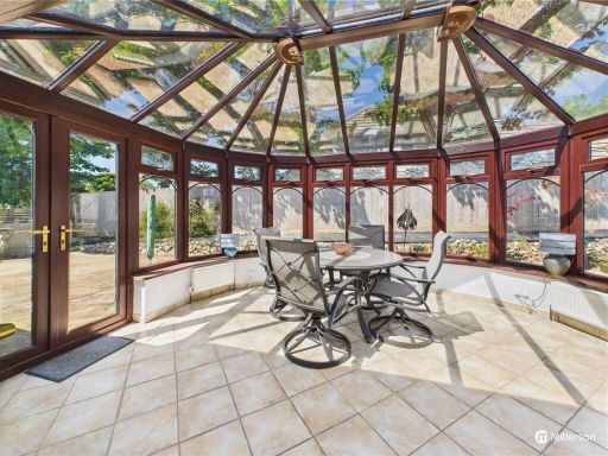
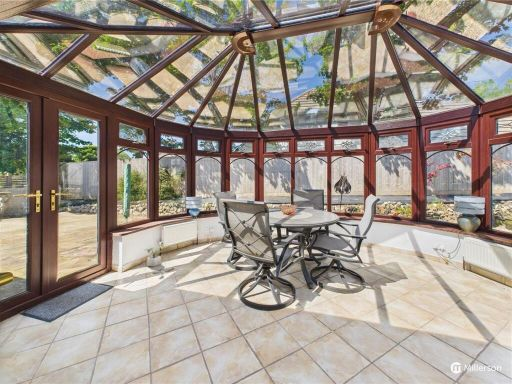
+ potted plant (152, 256)
